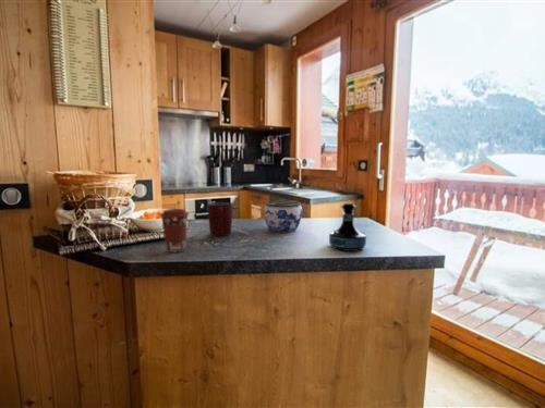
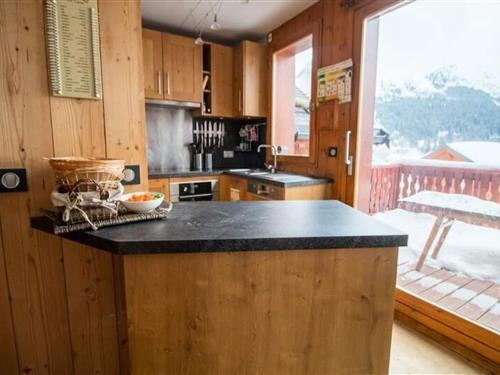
- mug (220, 219)
- coffee cup (174, 230)
- tequila bottle (348, 225)
- jar (282, 215)
